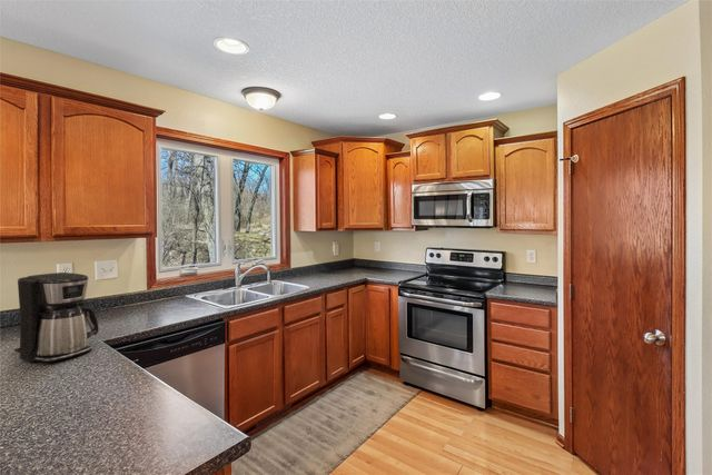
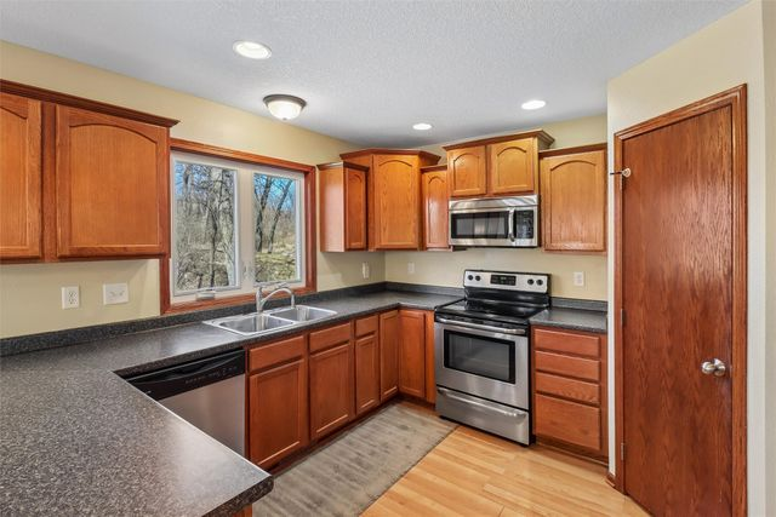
- coffee maker (59, 311)
